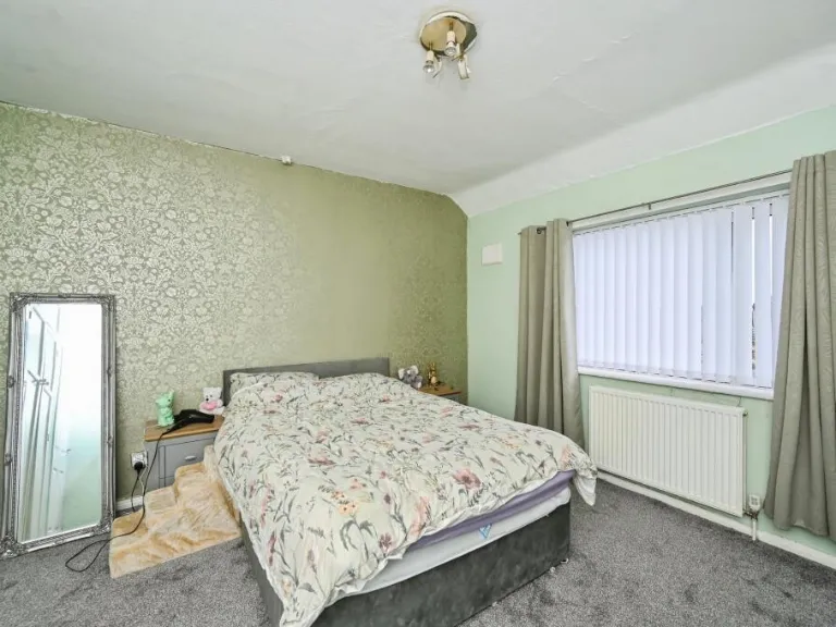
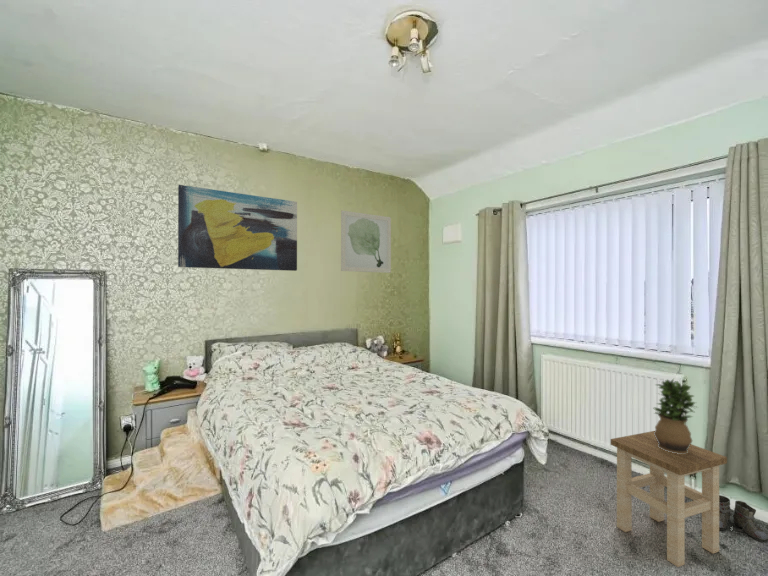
+ wall art (367, 243)
+ stool (667, 492)
+ wall art (242, 231)
+ potted plant (678, 413)
+ boots (733, 515)
